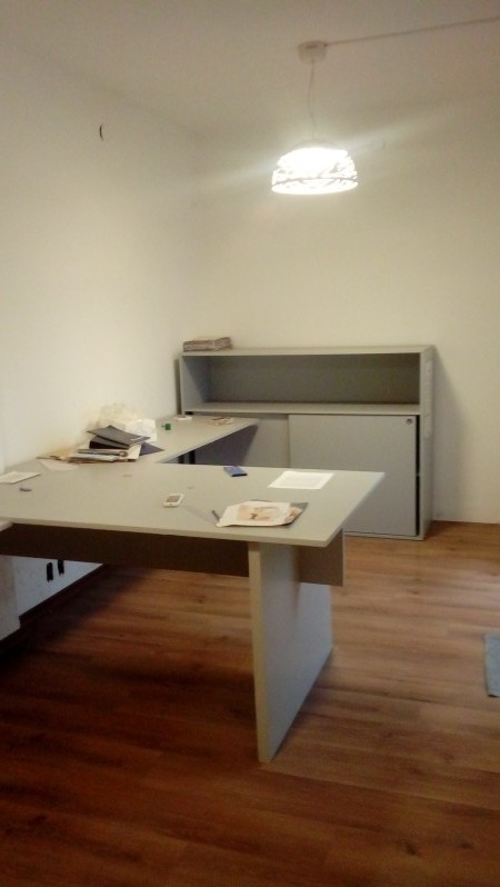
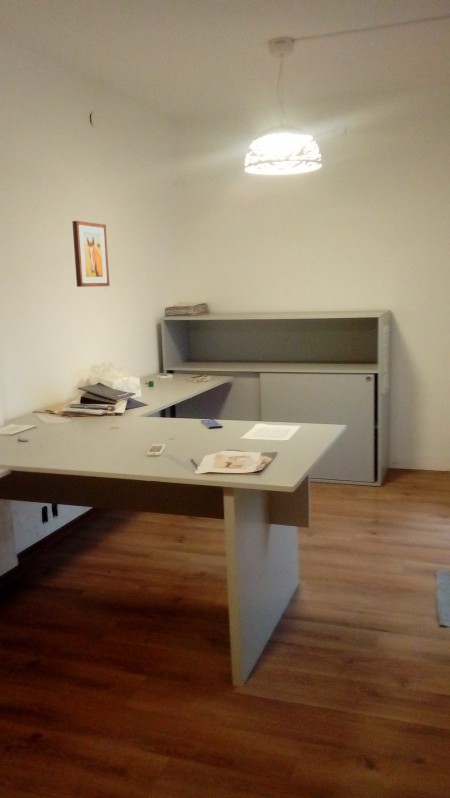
+ wall art (91, 254)
